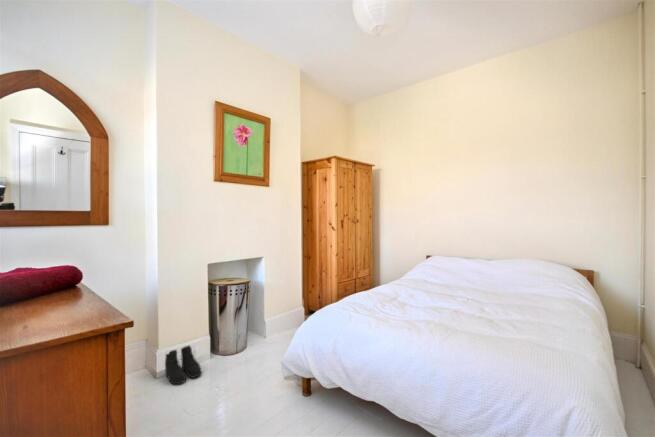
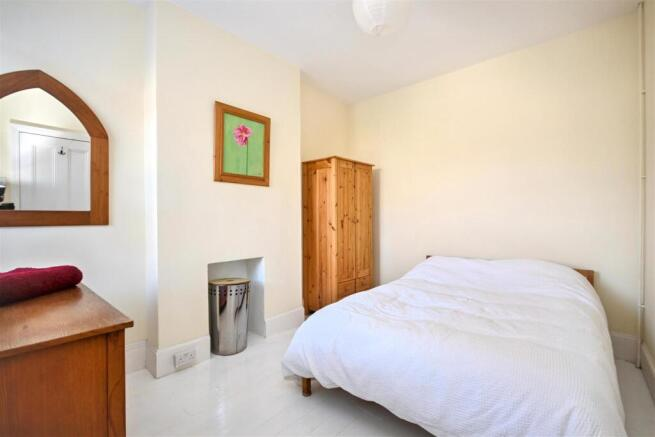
- boots (182, 362)
